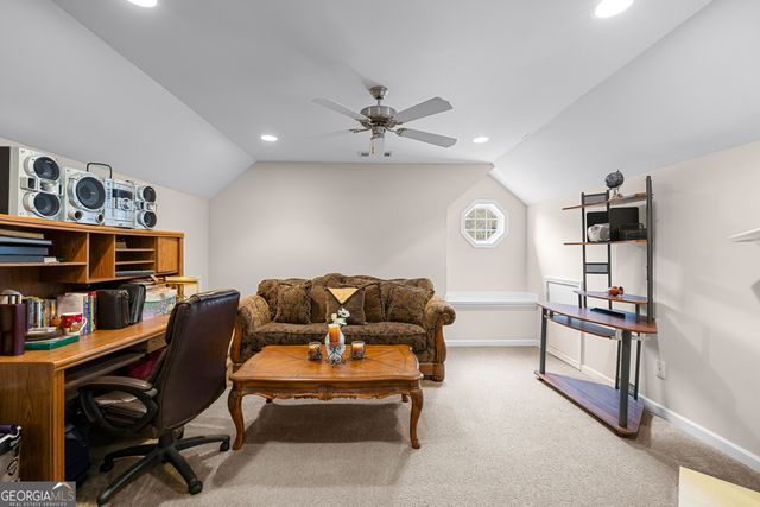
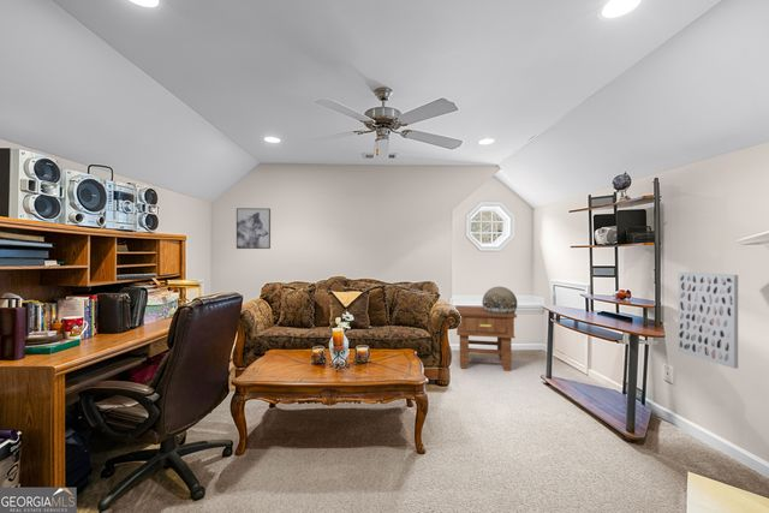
+ decorative sphere (499, 298)
+ side table (483, 335)
+ wall art (252, 228)
+ wall art (705, 316)
